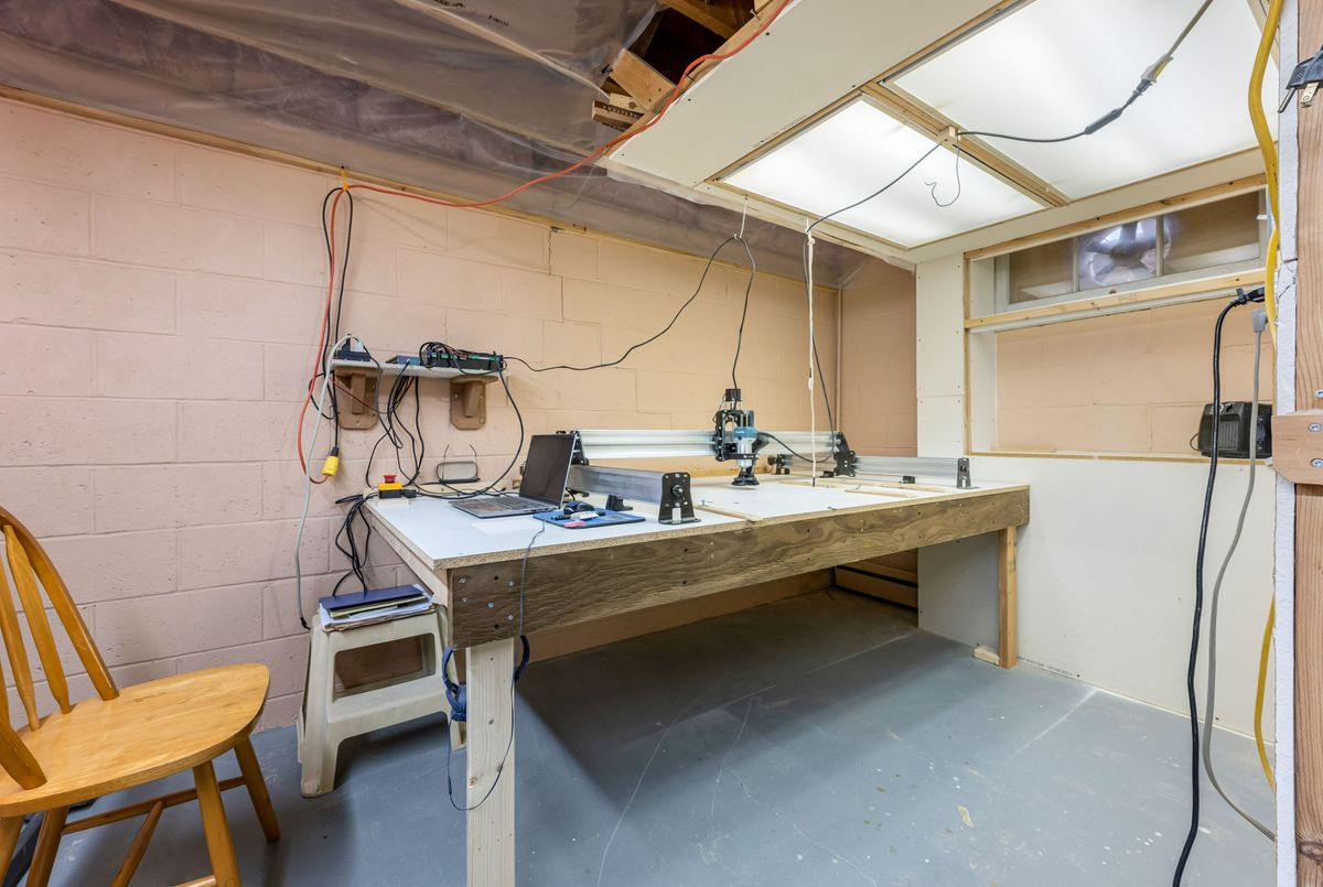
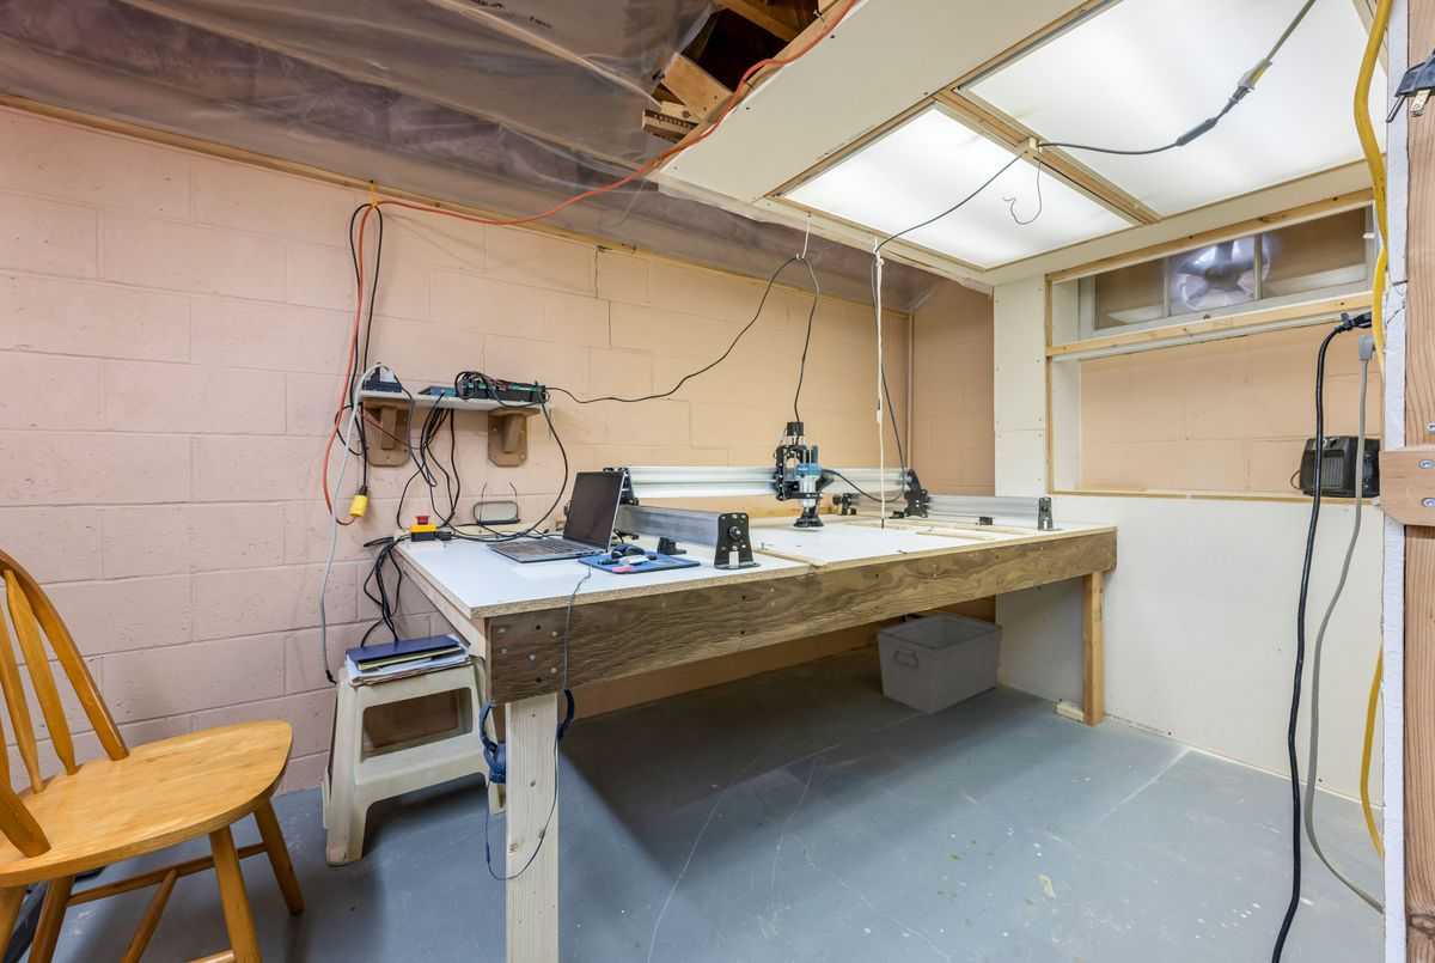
+ storage bin (940, 659)
